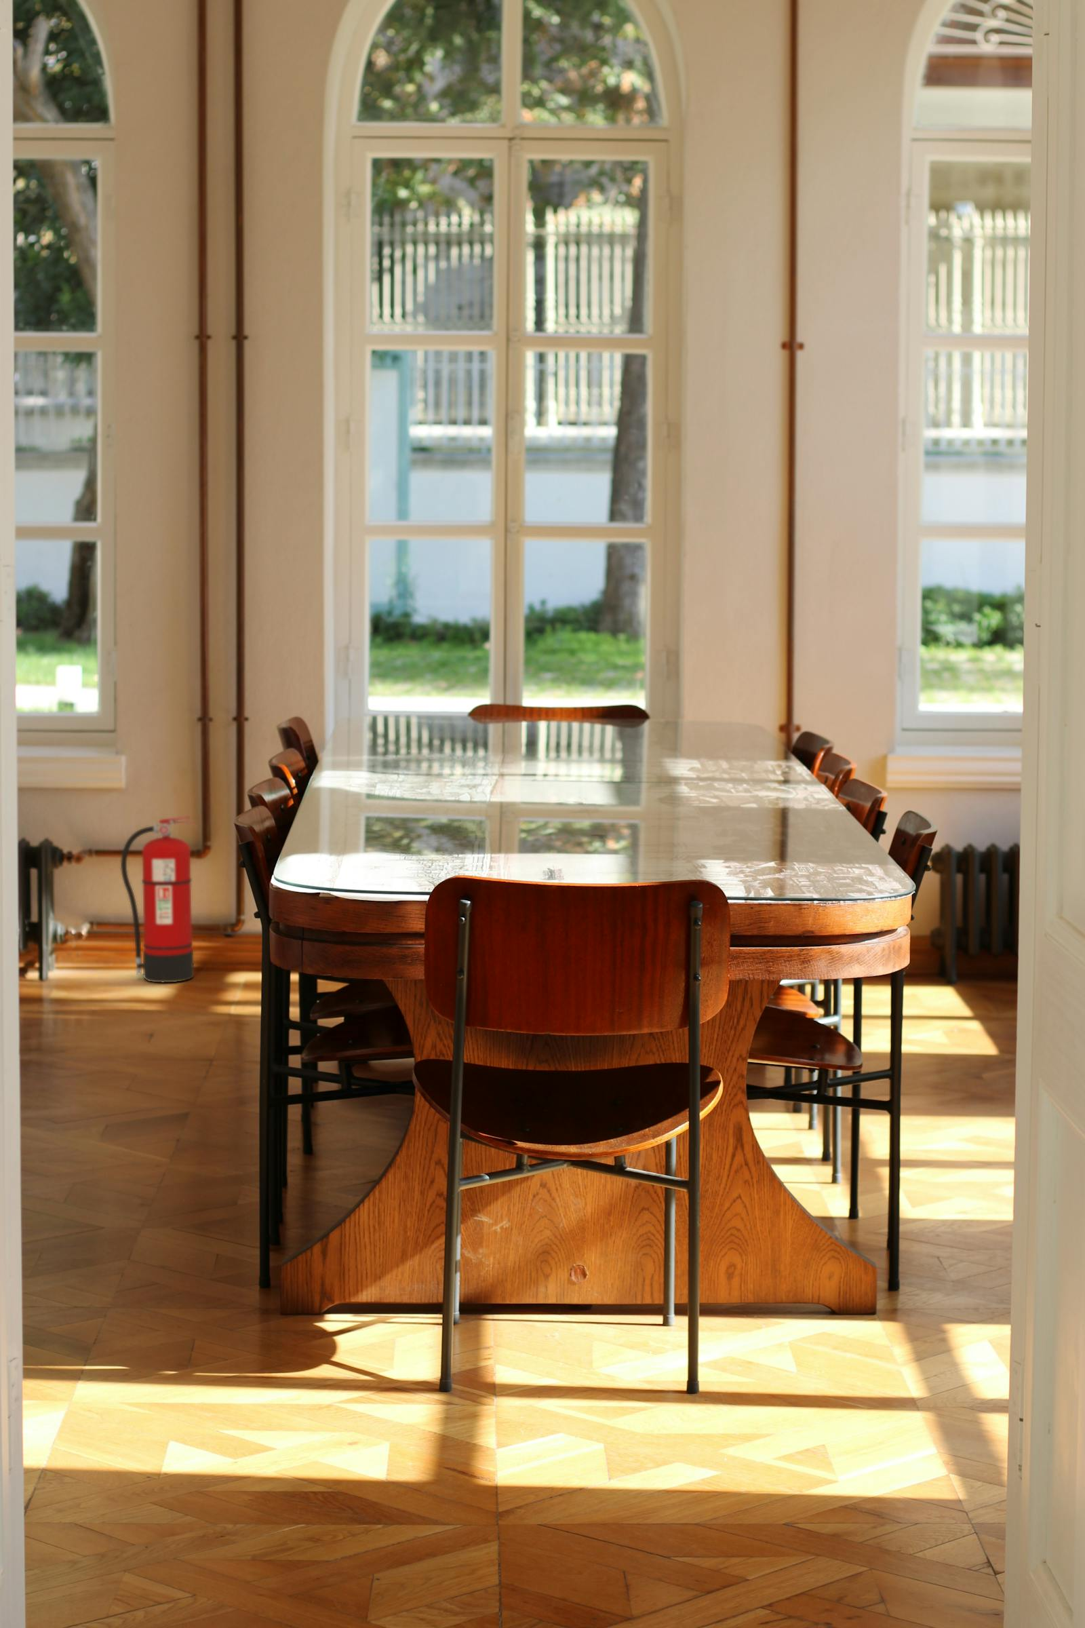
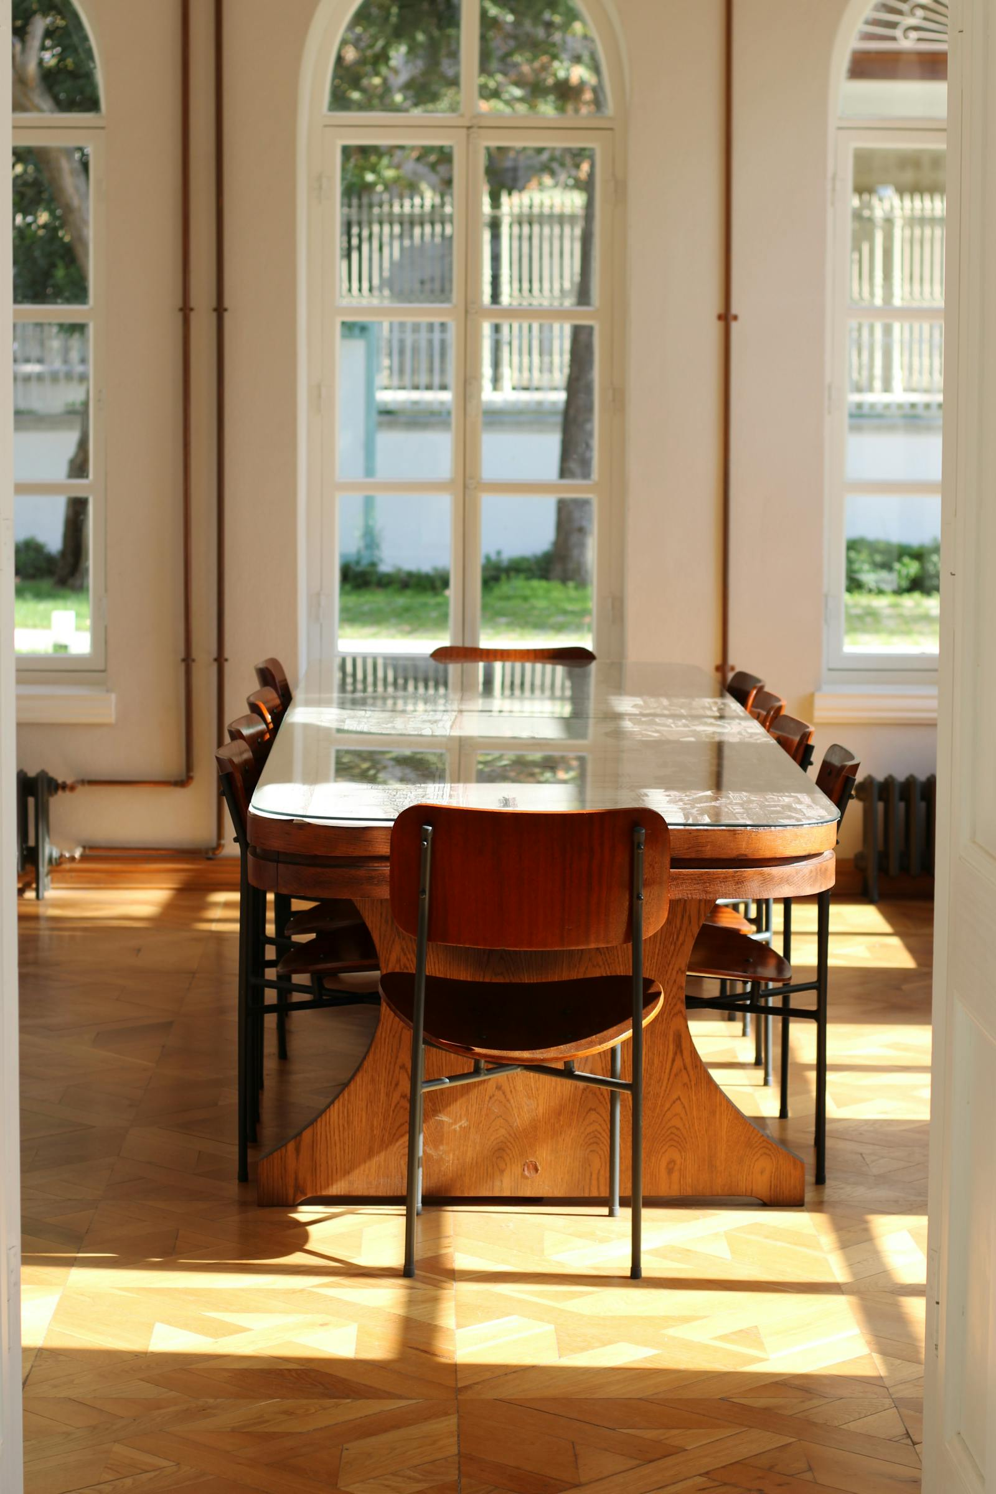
- fire extinguisher (160, 898)
